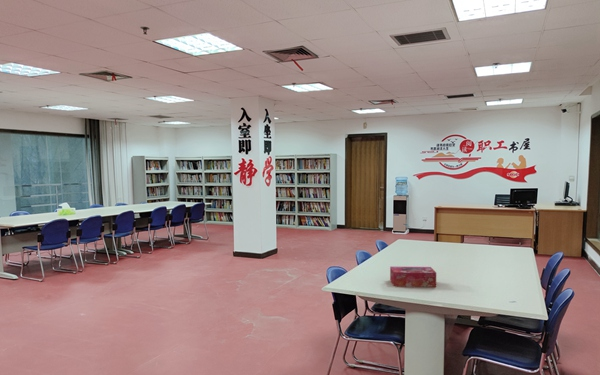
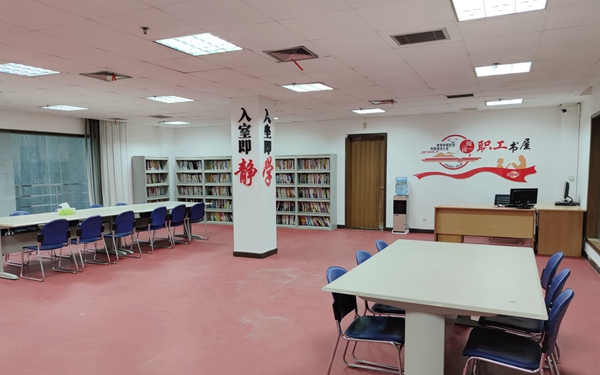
- tissue box (412, 276)
